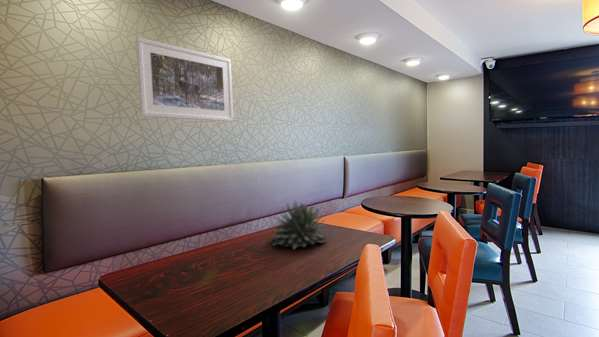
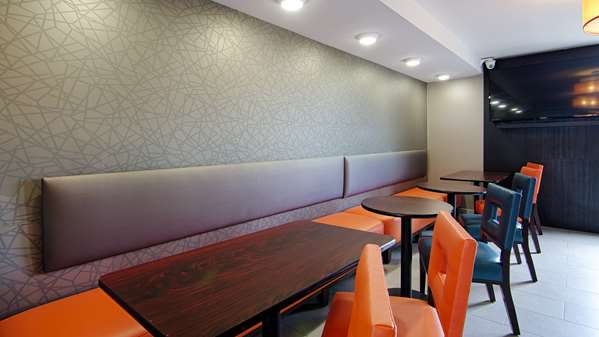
- succulent plant (295, 221)
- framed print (190, 84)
